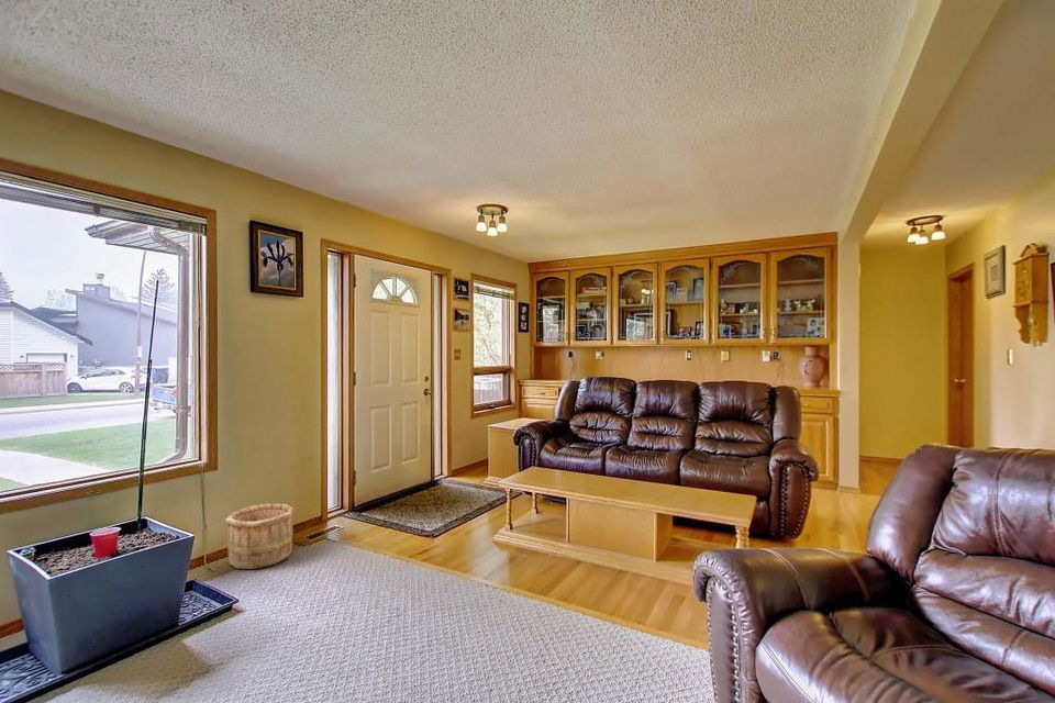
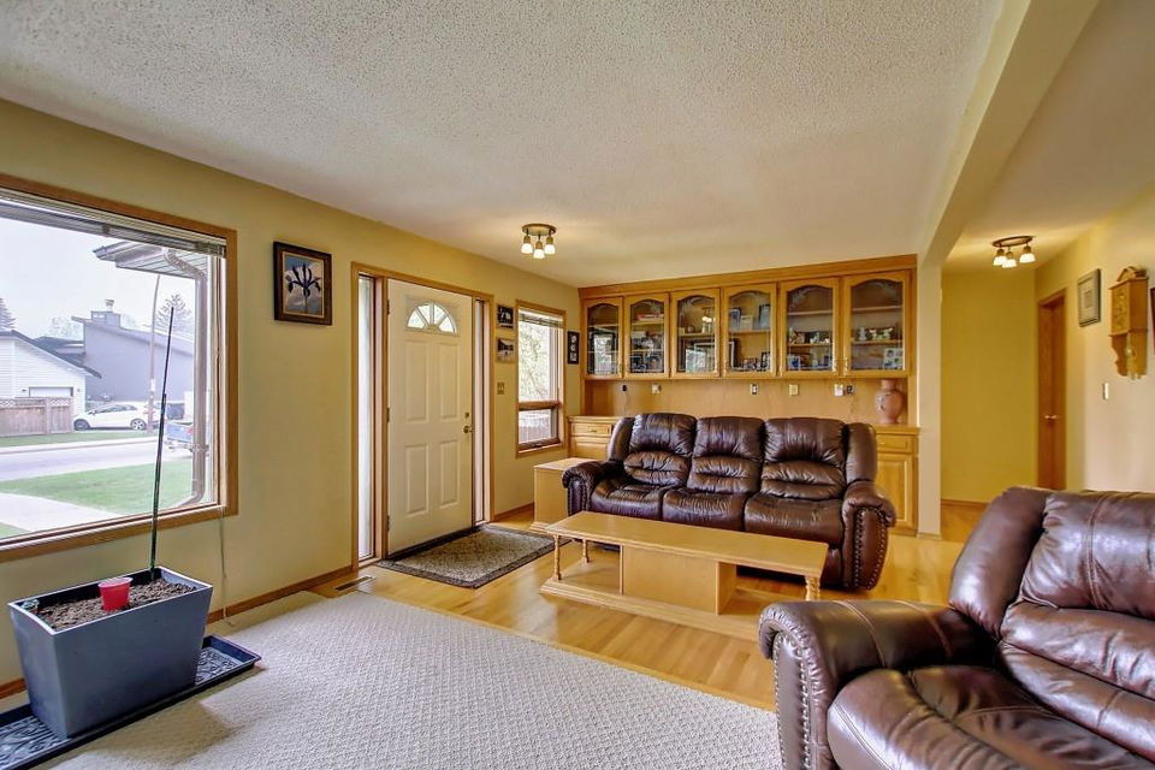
- wooden bucket (260, 534)
